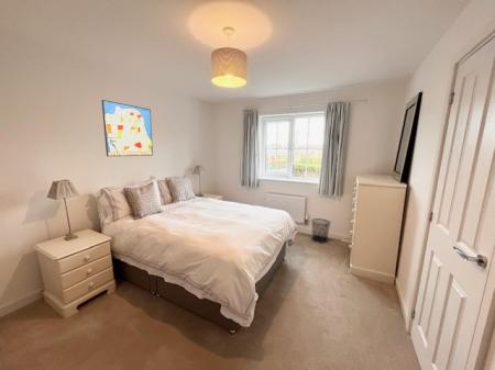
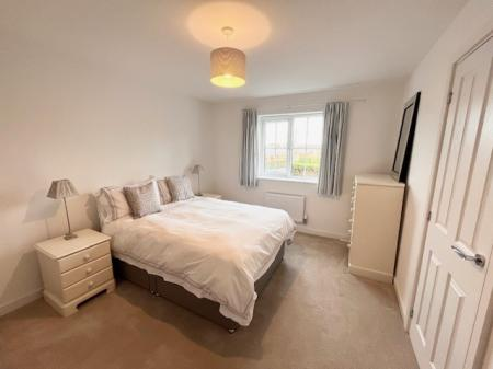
- waste bin (320, 231)
- wall art (130, 131)
